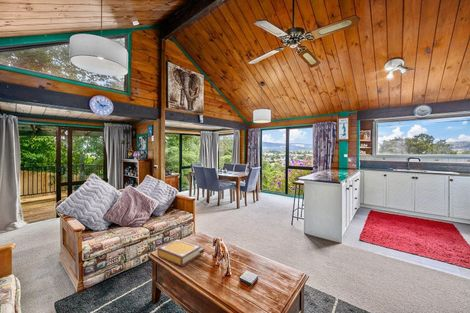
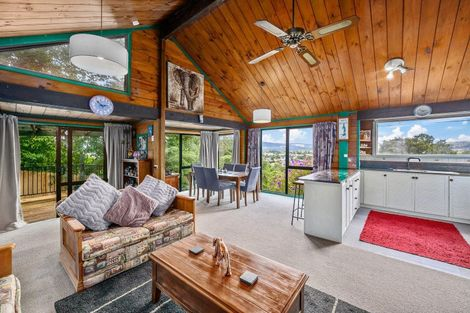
- book (179, 251)
